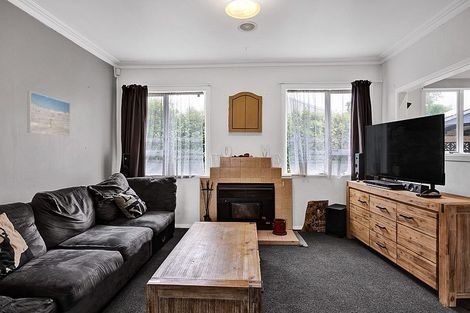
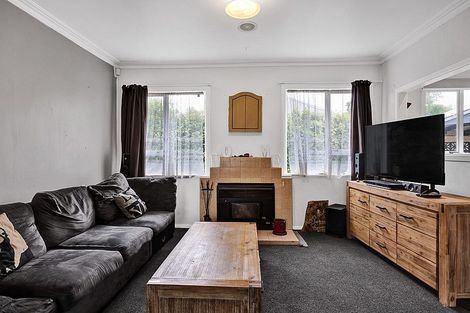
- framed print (50, 116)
